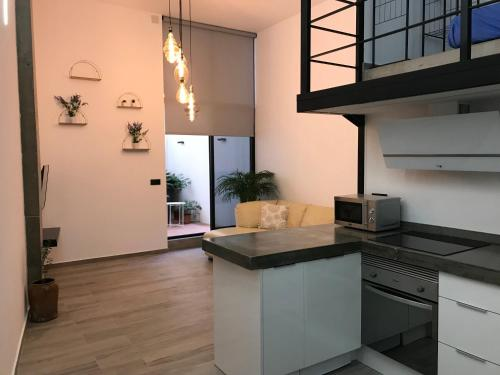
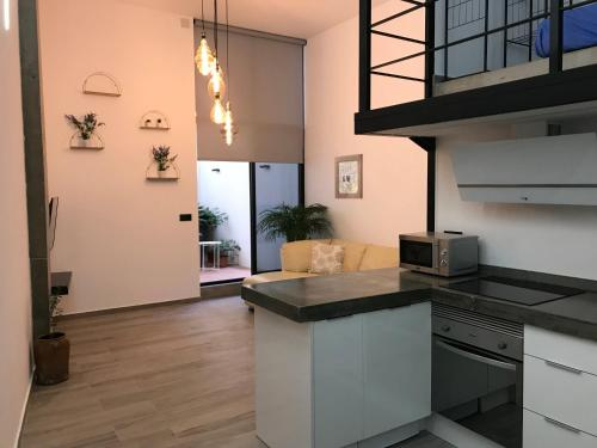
+ wall art (347, 177)
